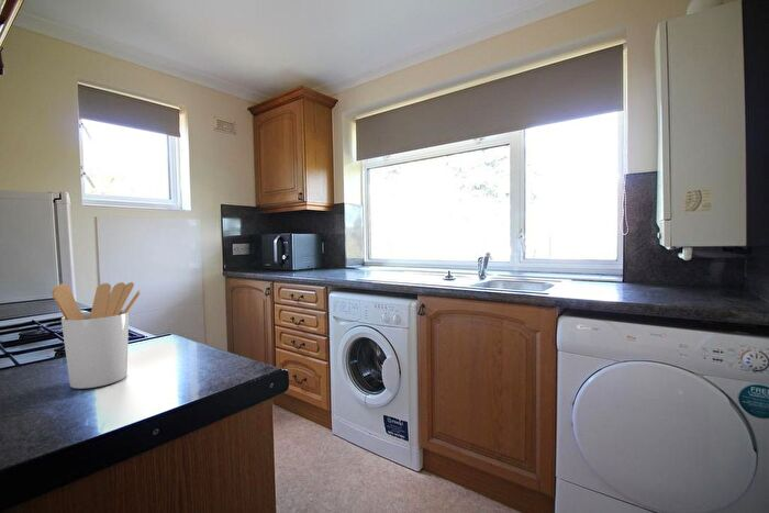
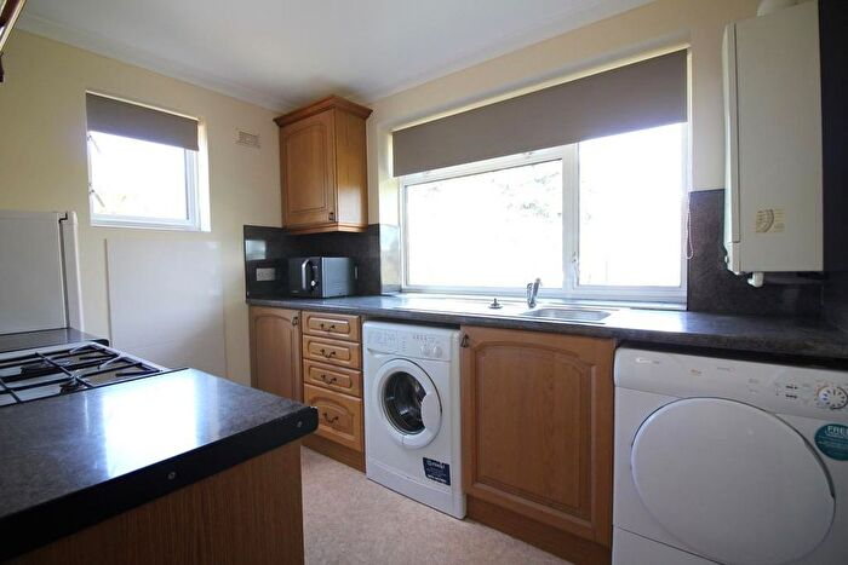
- utensil holder (103, 328)
